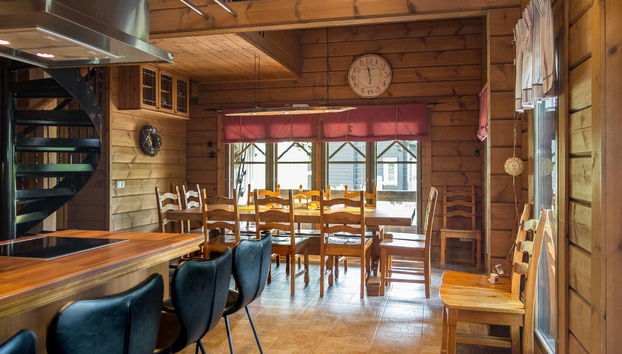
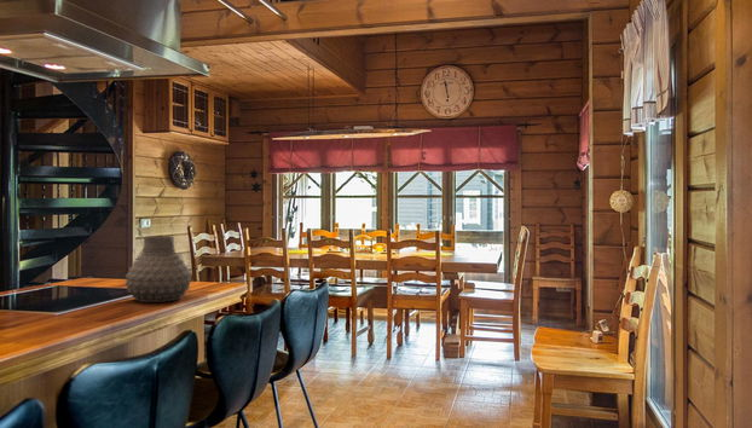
+ vase (158, 267)
